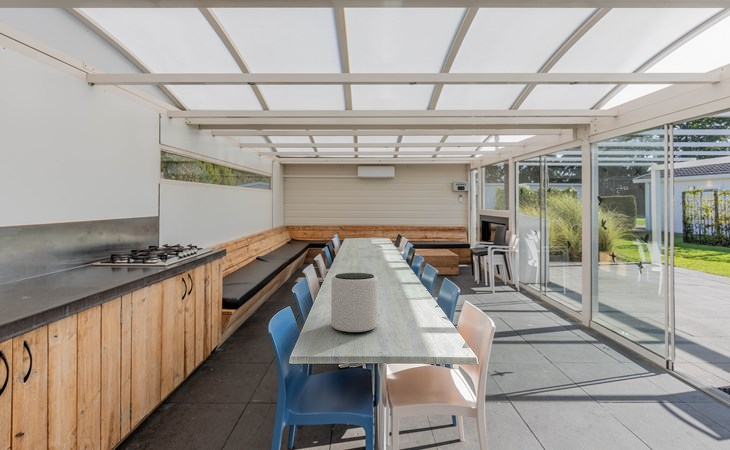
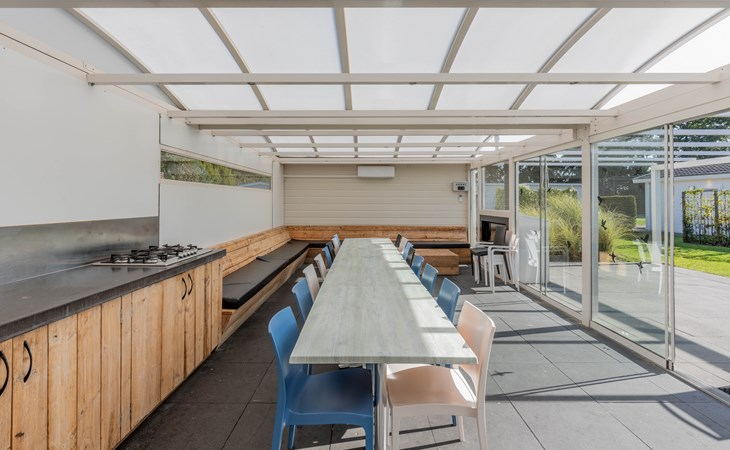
- plant pot (354, 301)
